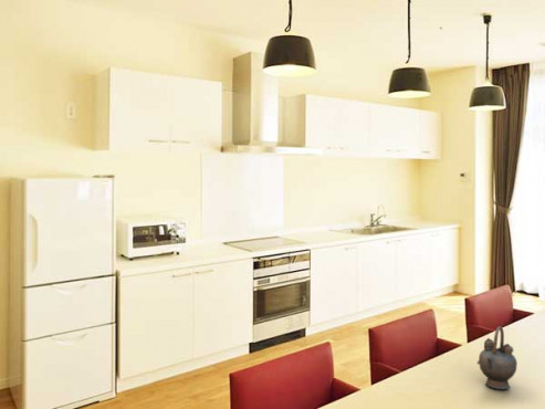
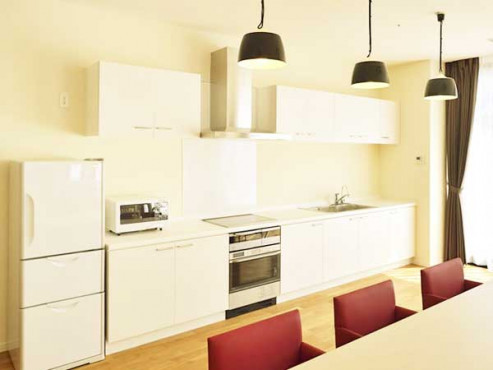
- teapot (495, 356)
